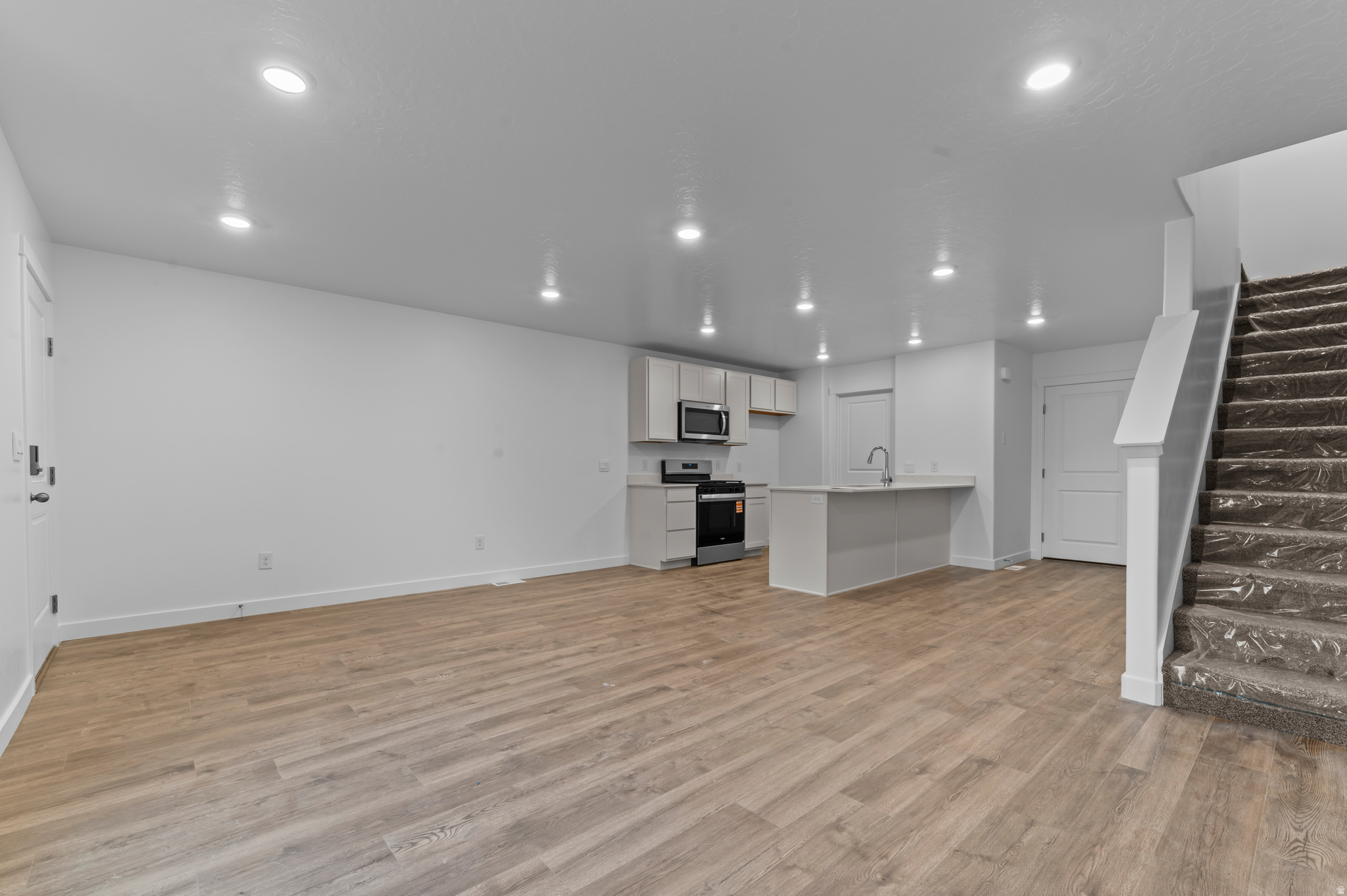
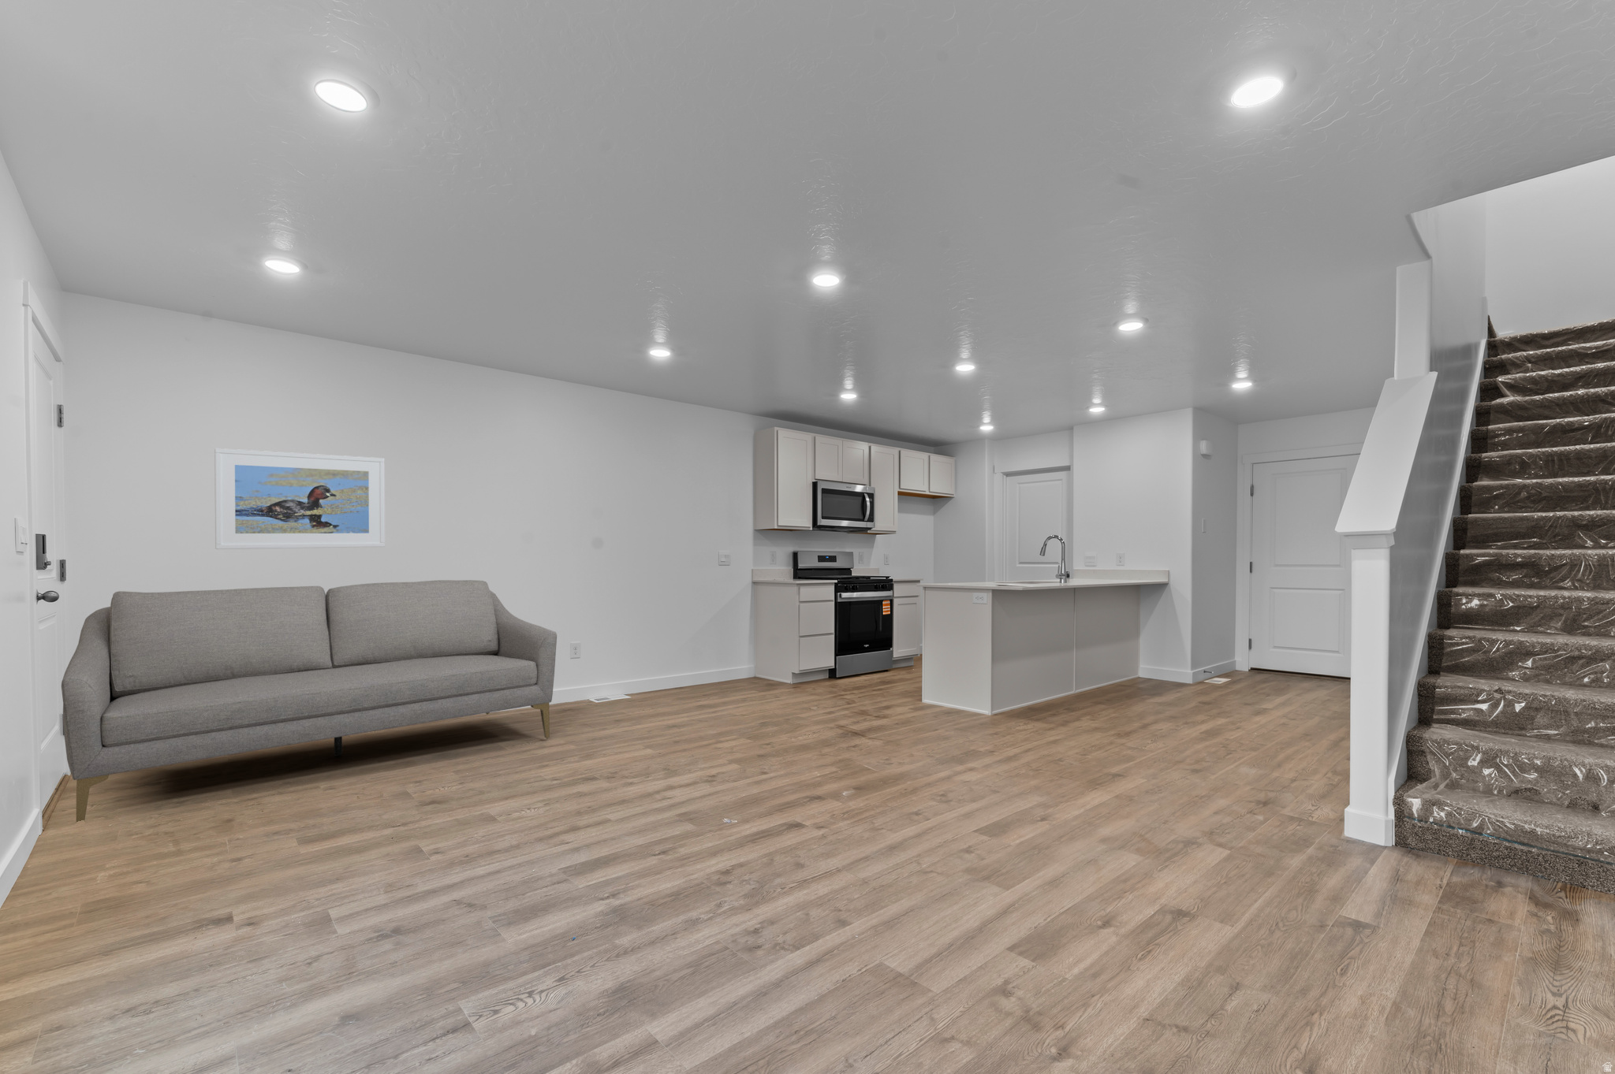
+ sofa (338, 670)
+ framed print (306, 500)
